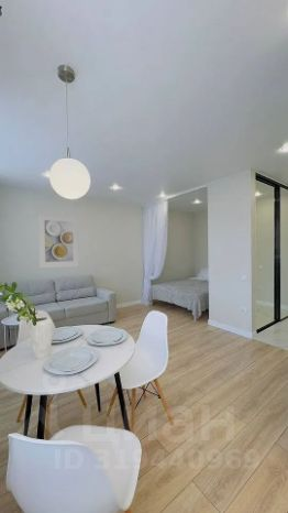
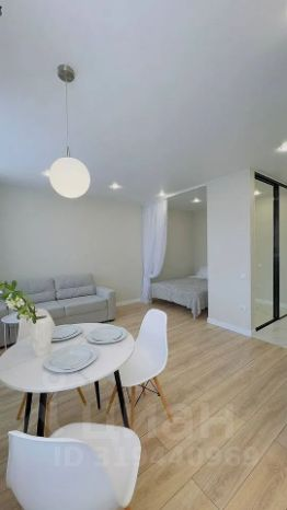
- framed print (59, 241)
